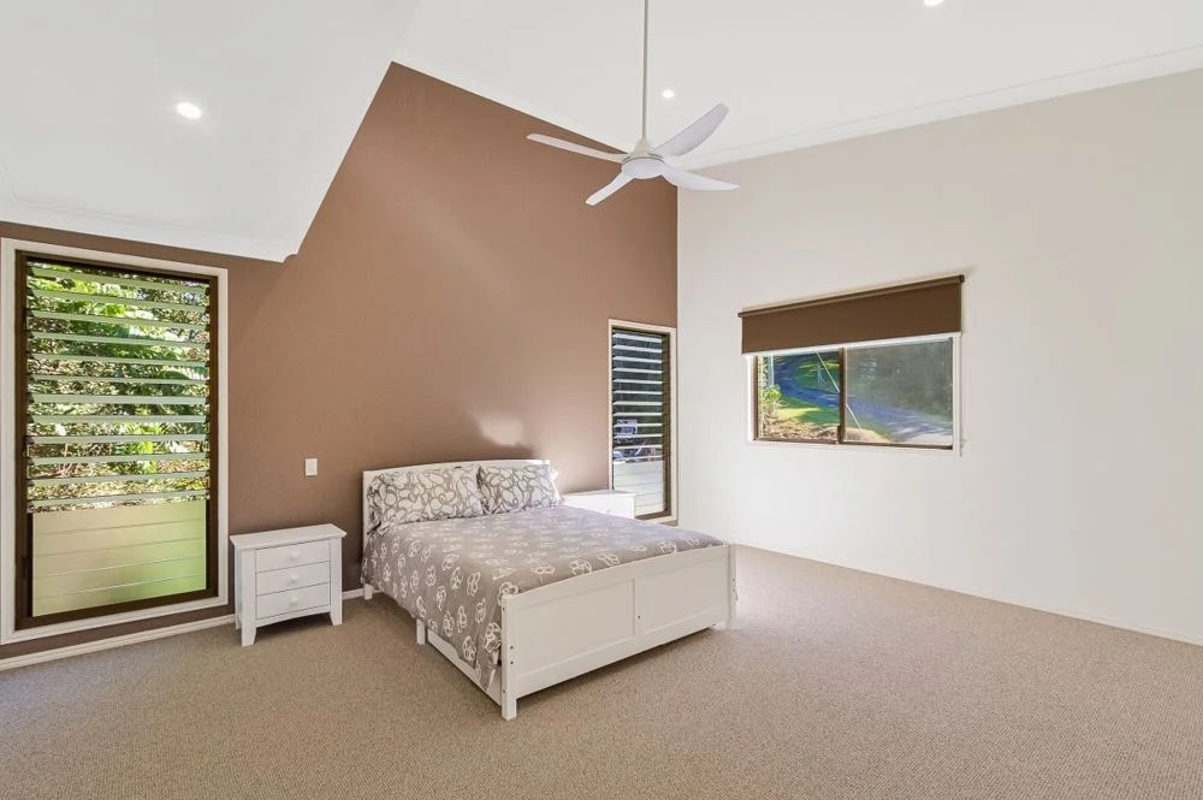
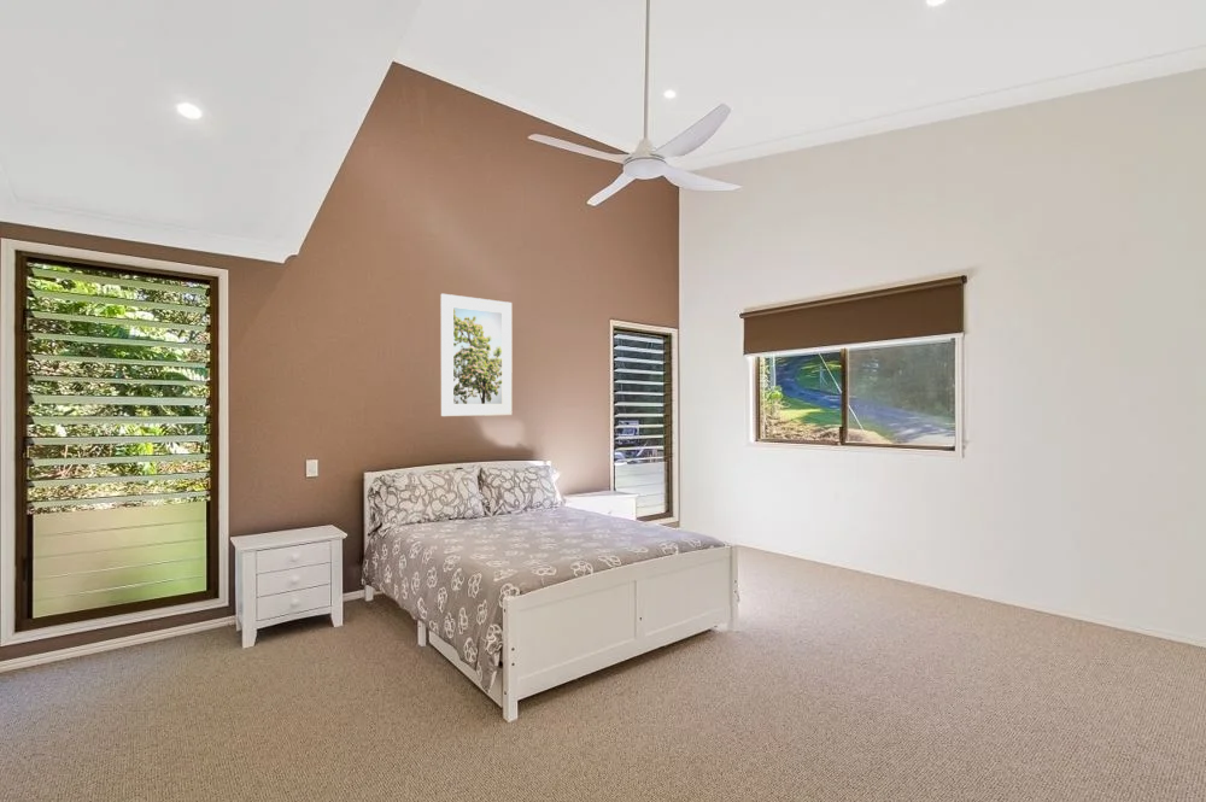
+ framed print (478, 357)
